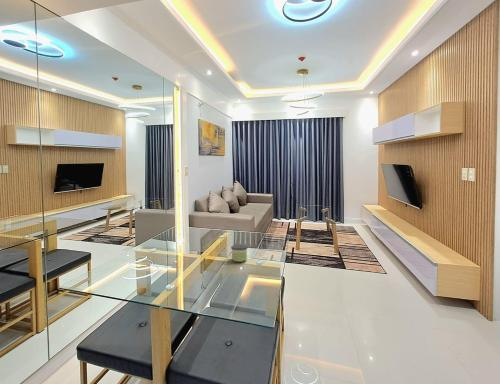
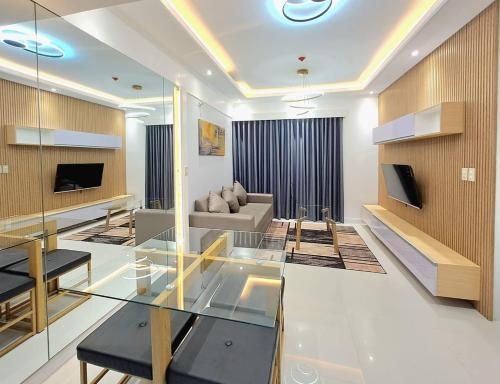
- candle (239, 253)
